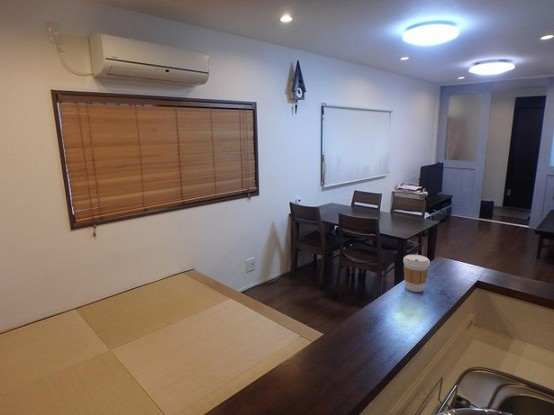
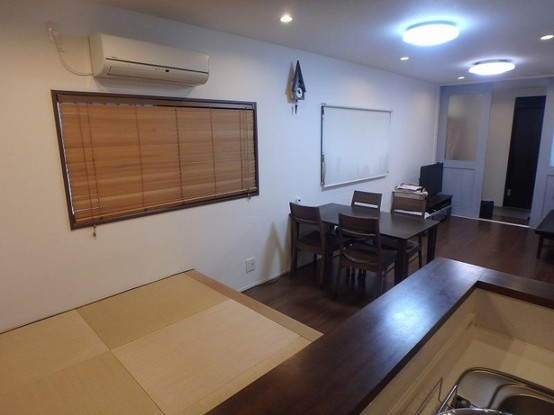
- coffee cup (415, 272)
